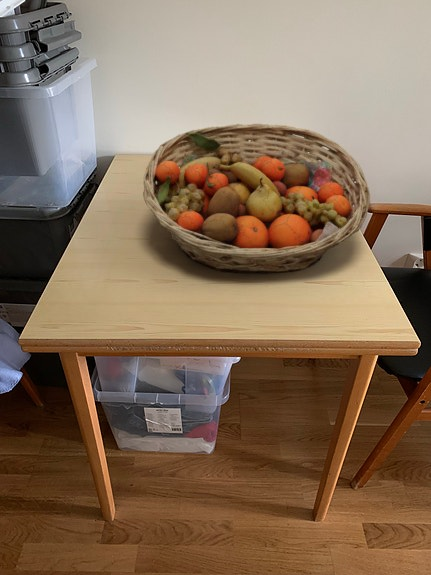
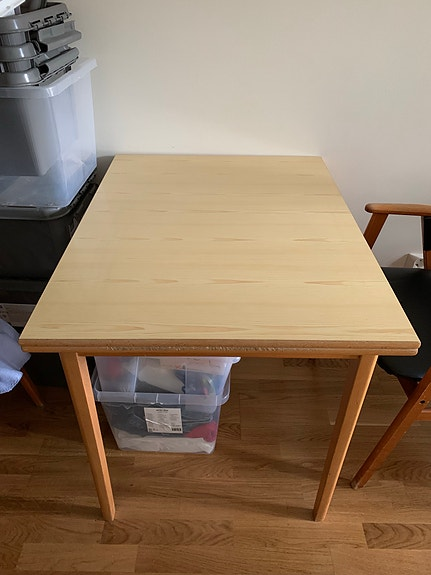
- fruit basket (254, 197)
